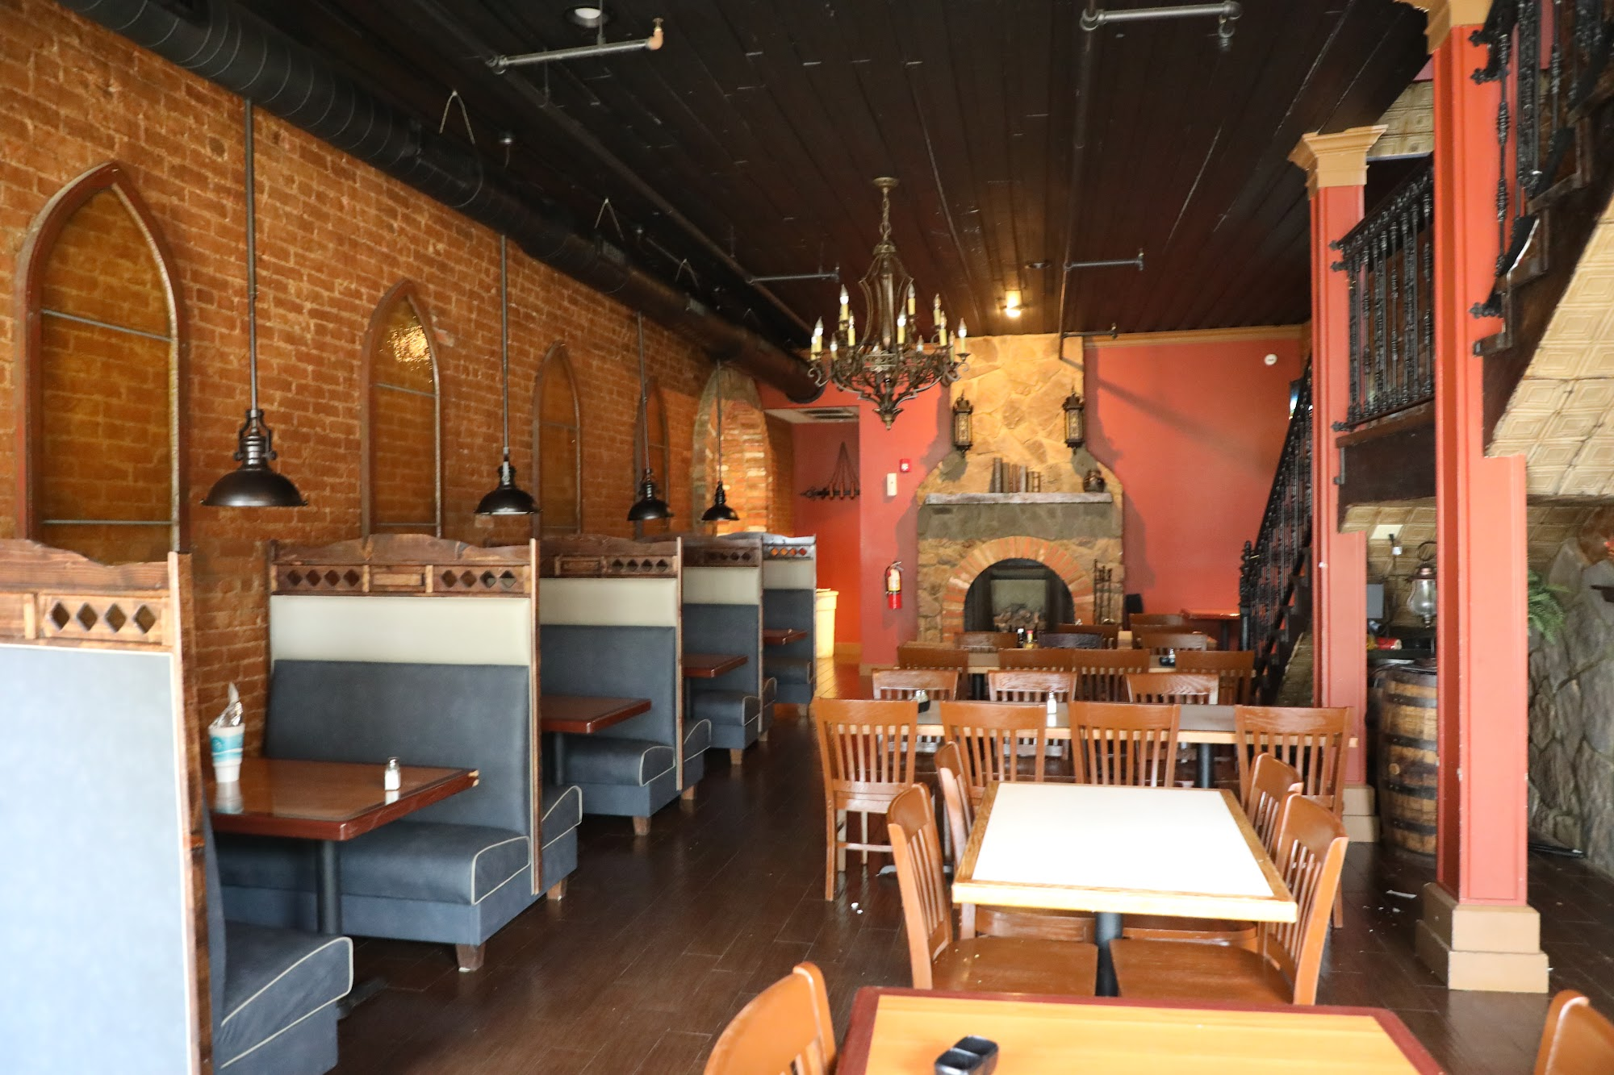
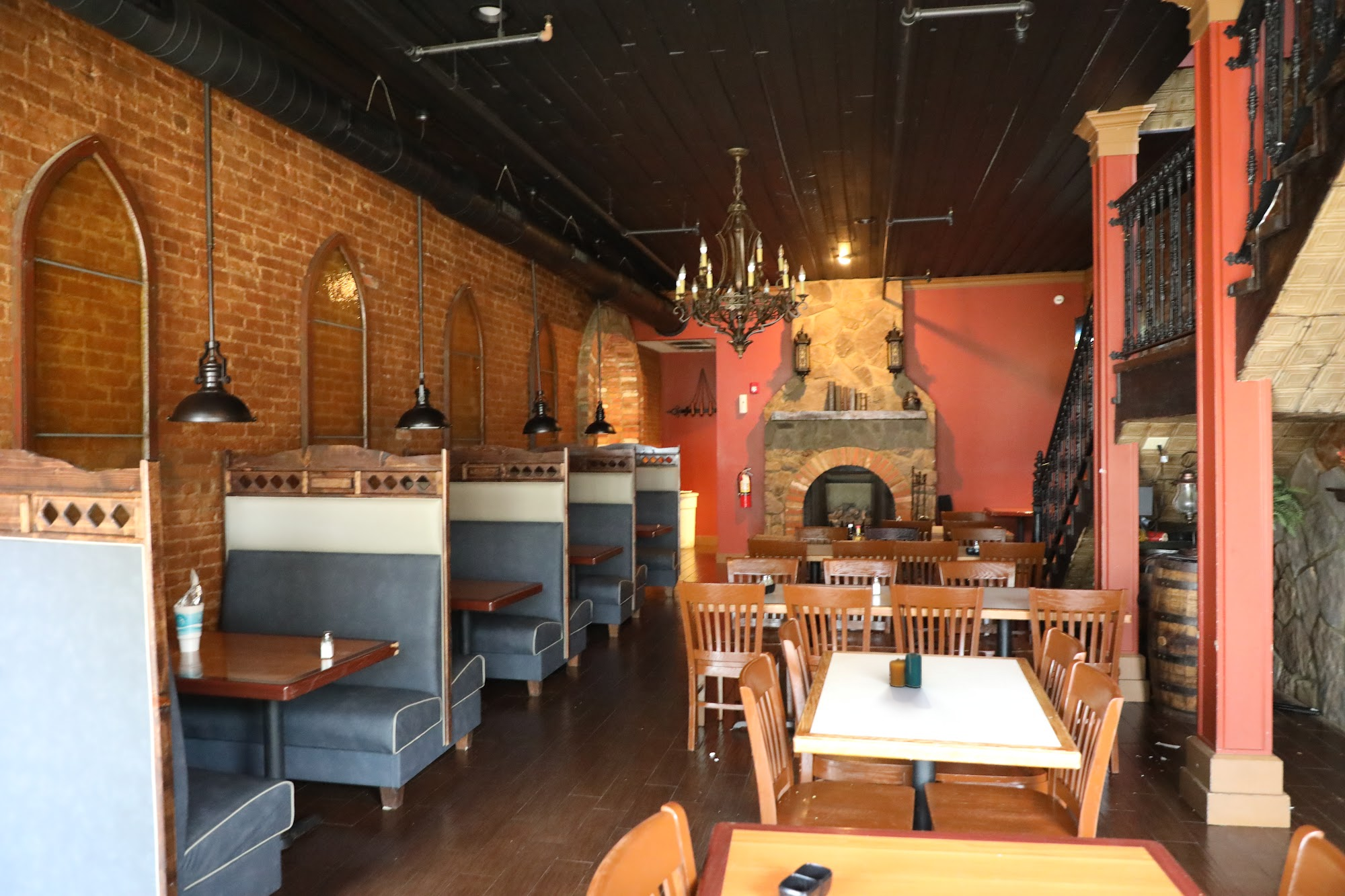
+ candle (902, 667)
